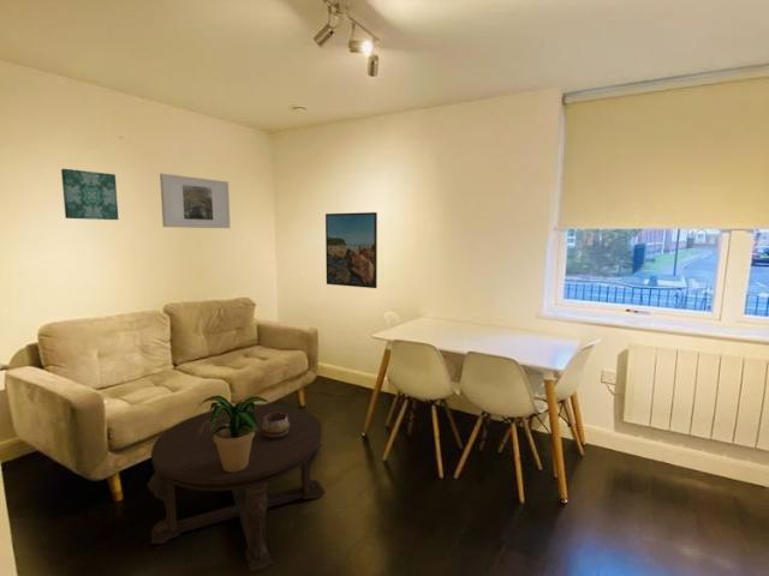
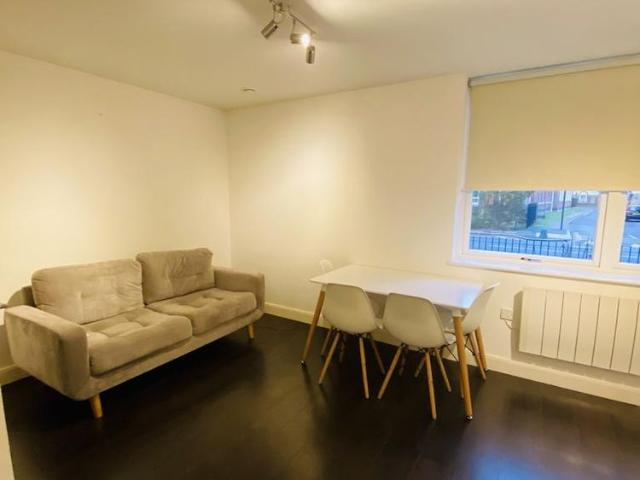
- wall art (90, 196)
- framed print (350, 250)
- decorative bowl (275, 425)
- coffee table (243, 474)
- potted plant (233, 432)
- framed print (197, 203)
